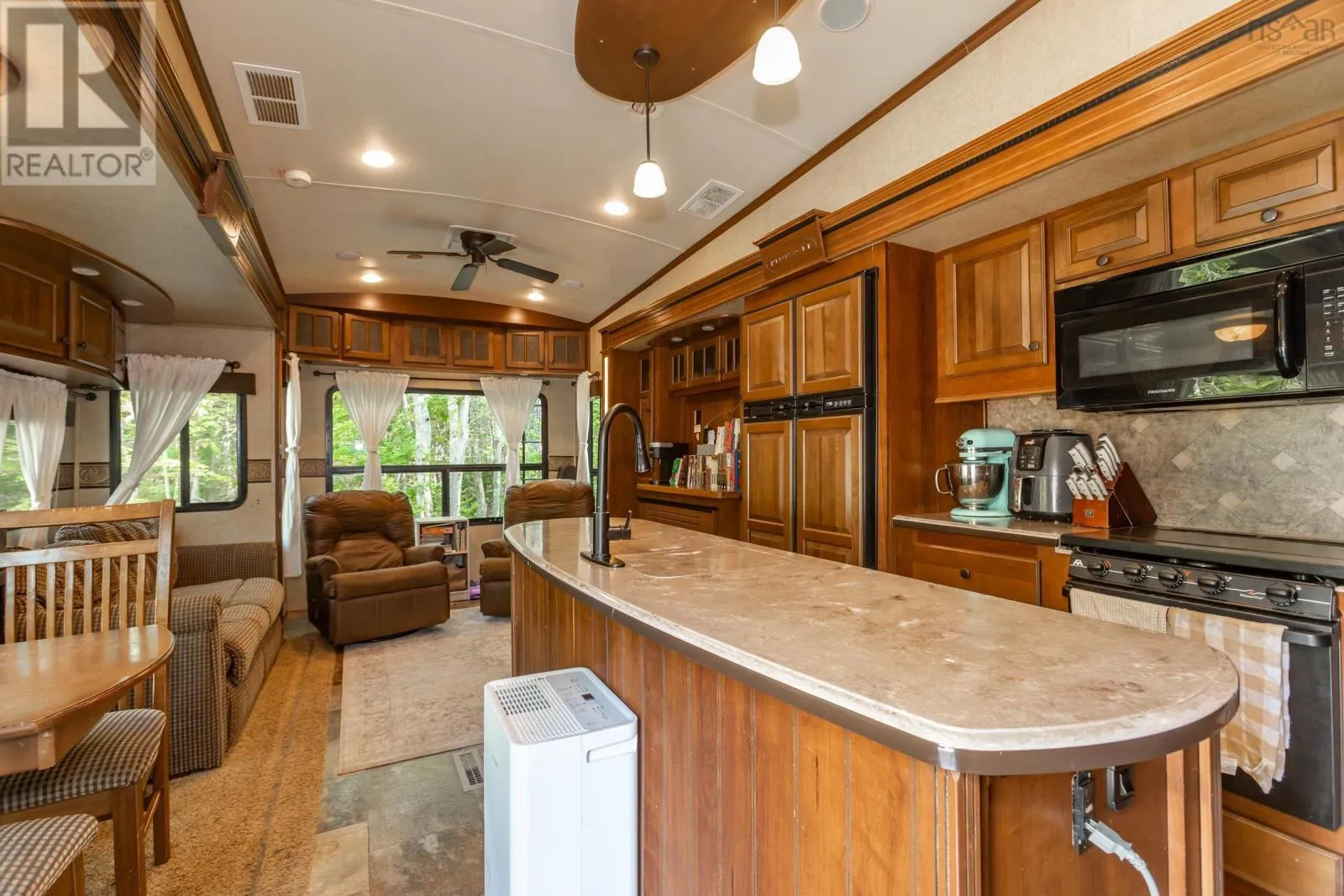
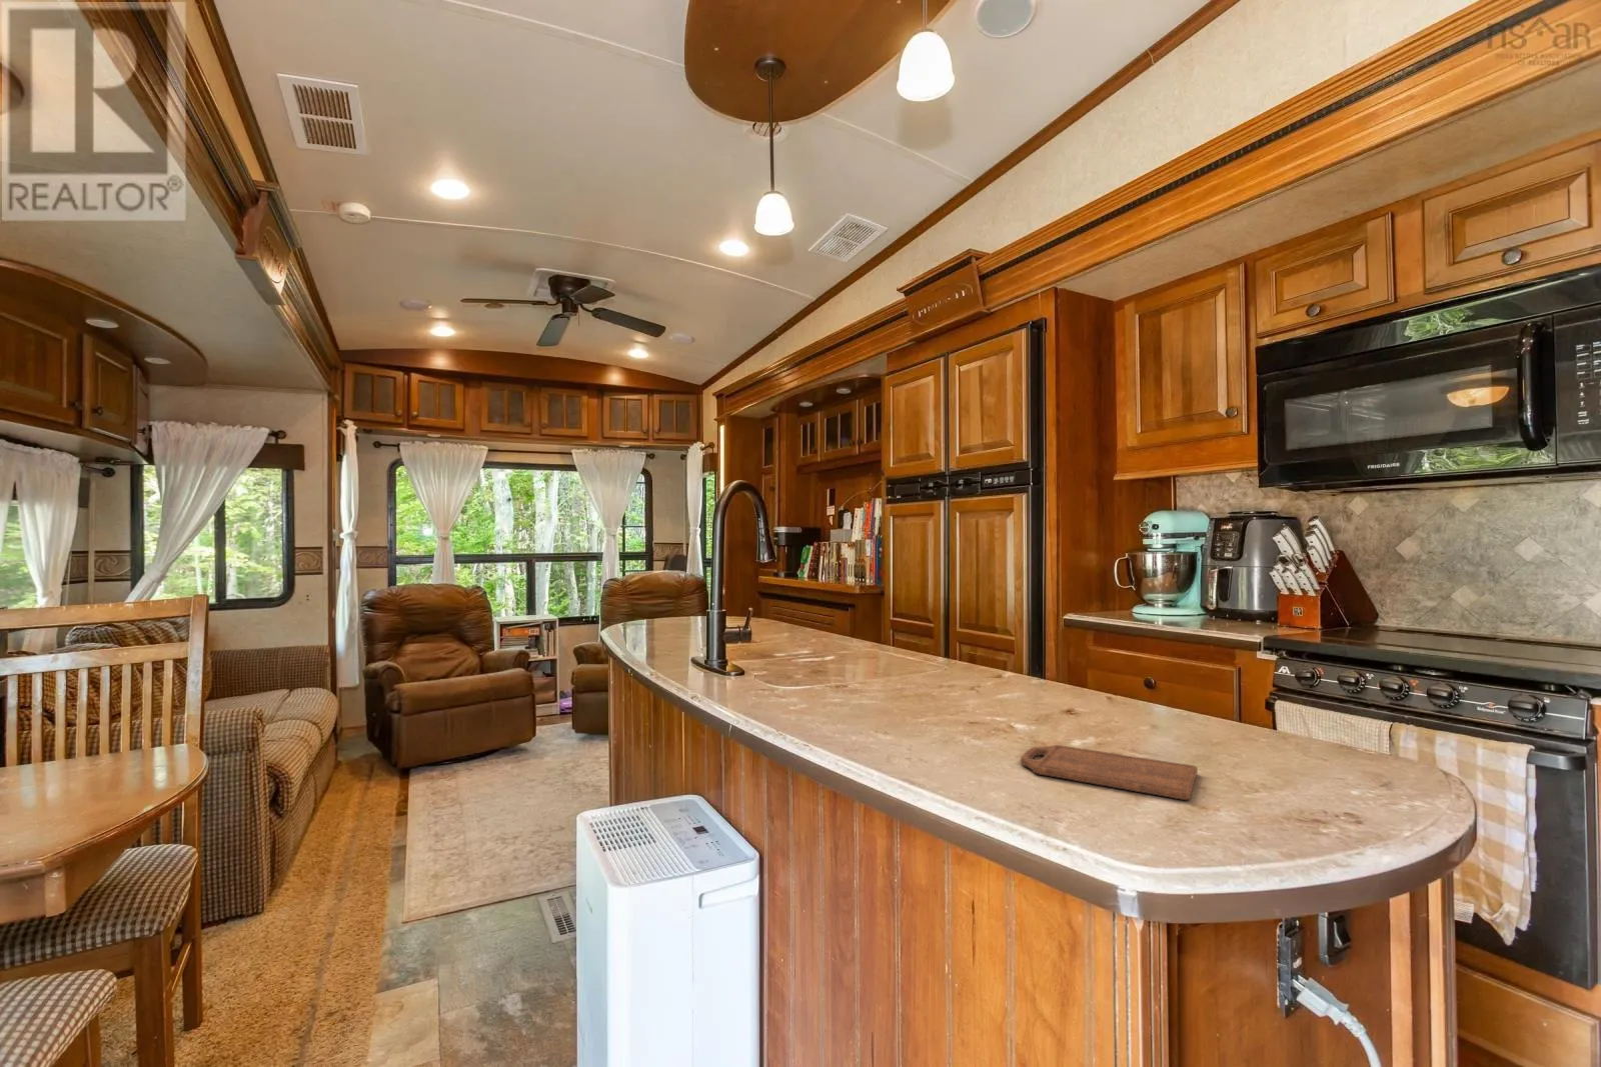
+ cutting board (1104, 767)
